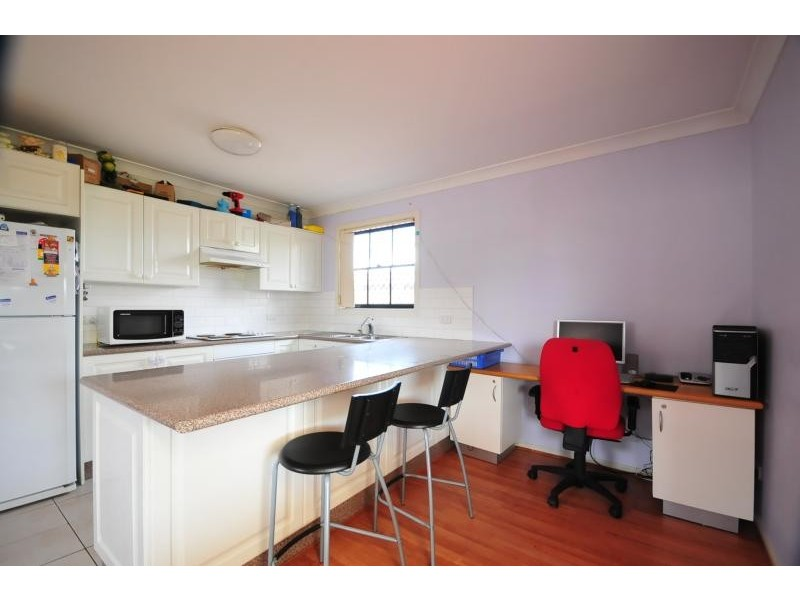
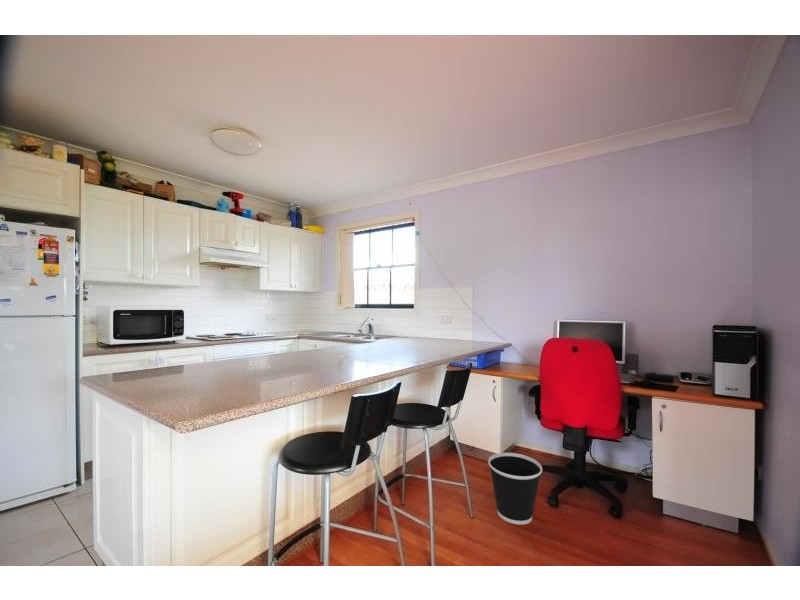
+ wastebasket (514, 488)
